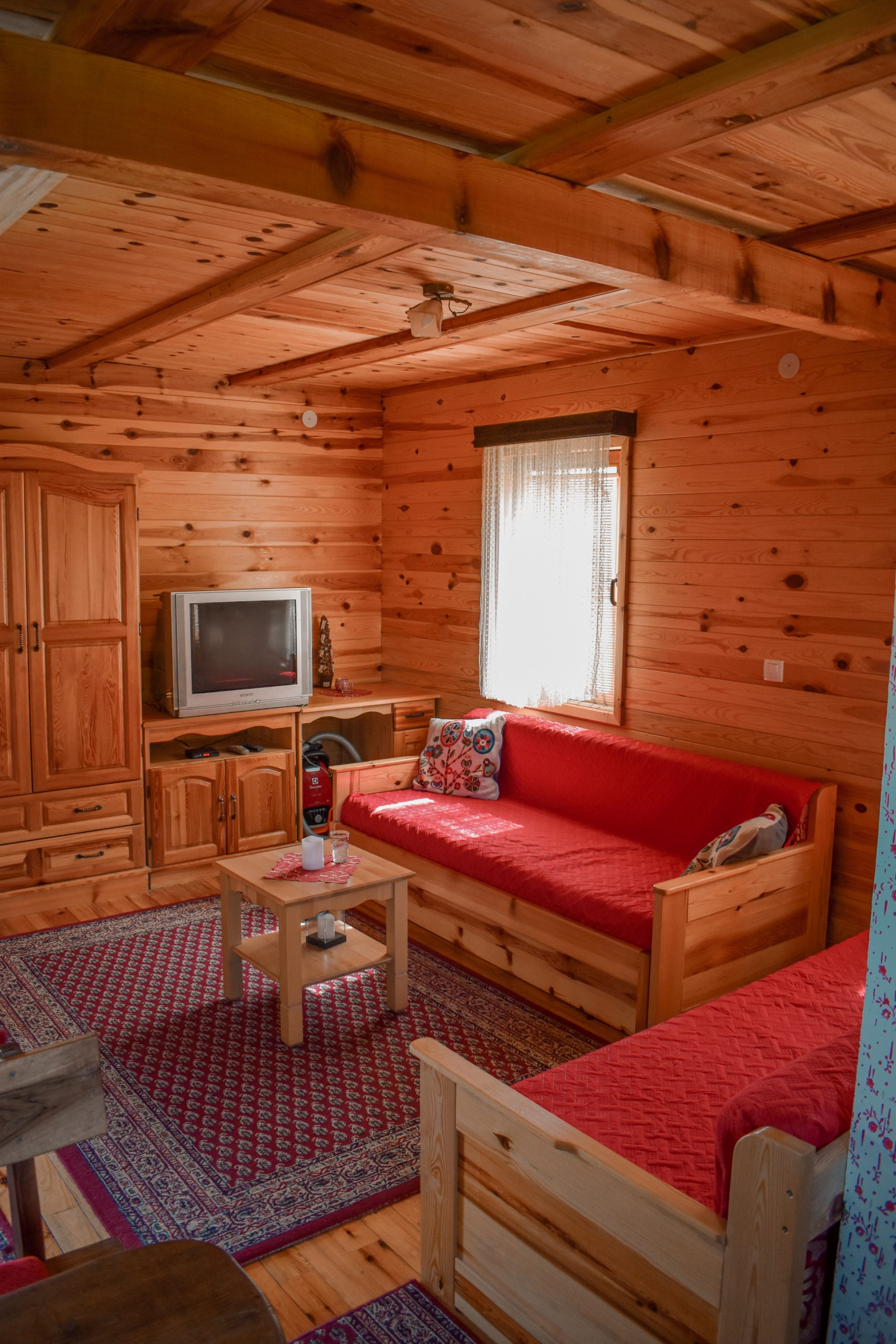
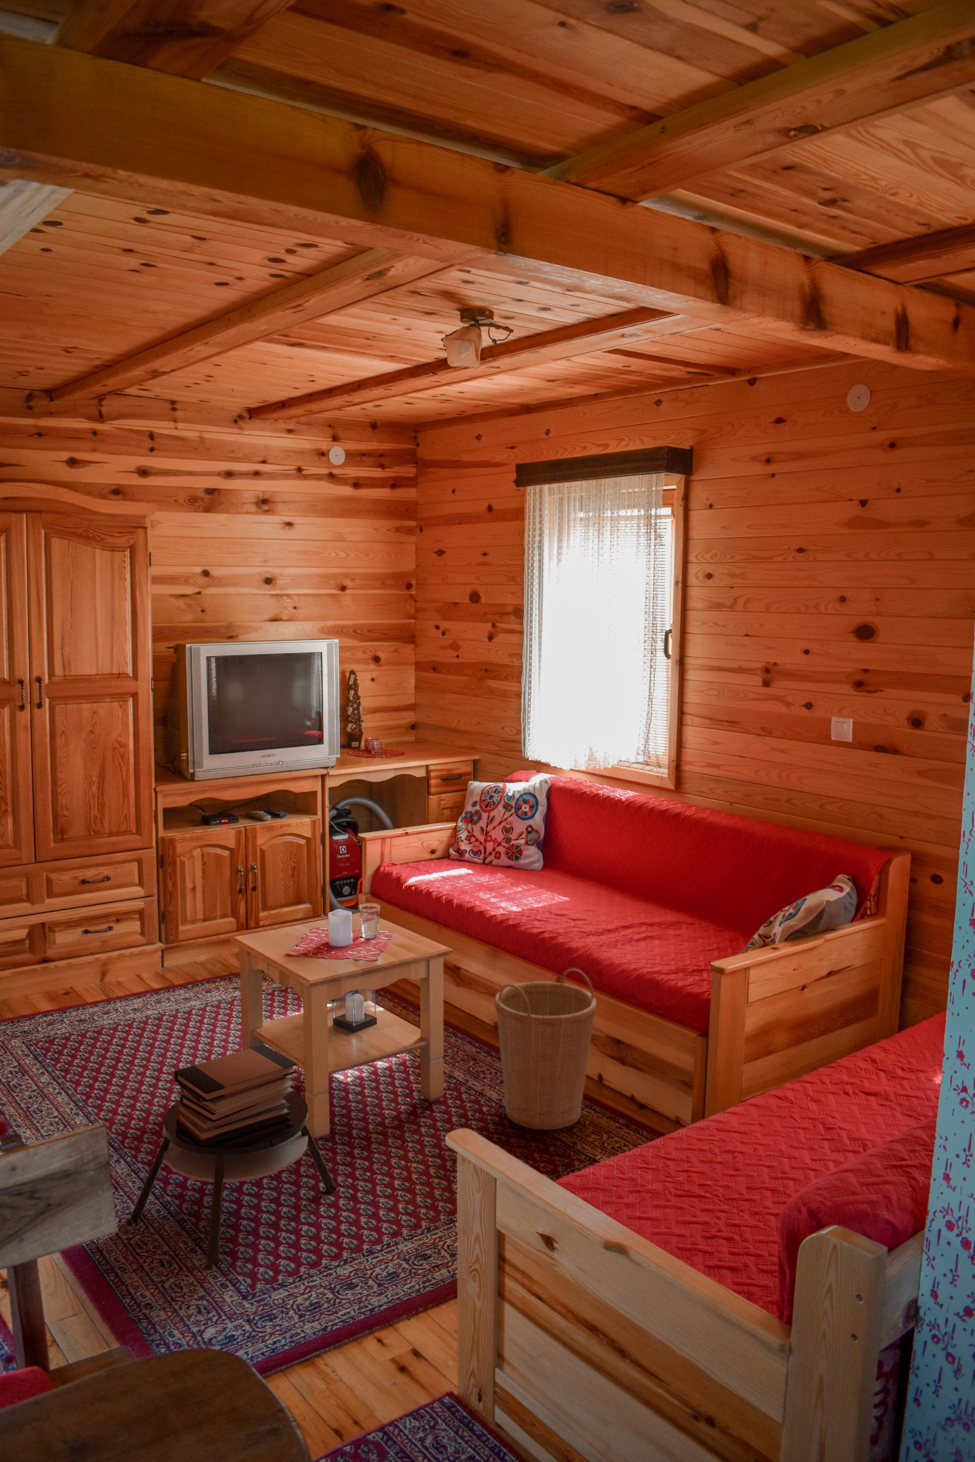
+ basket (544, 1044)
+ book stack (236, 1090)
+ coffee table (237, 1159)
